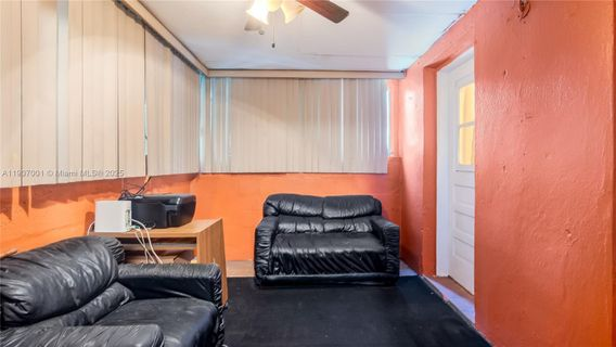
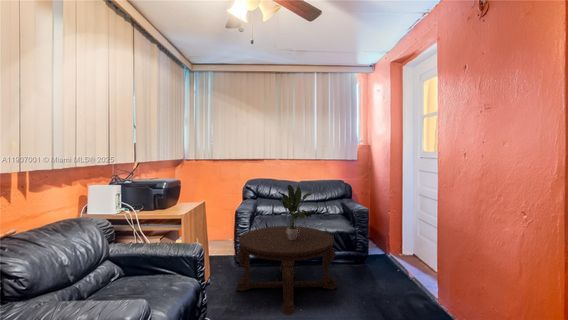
+ coffee table (286, 262)
+ potted plant (295, 211)
